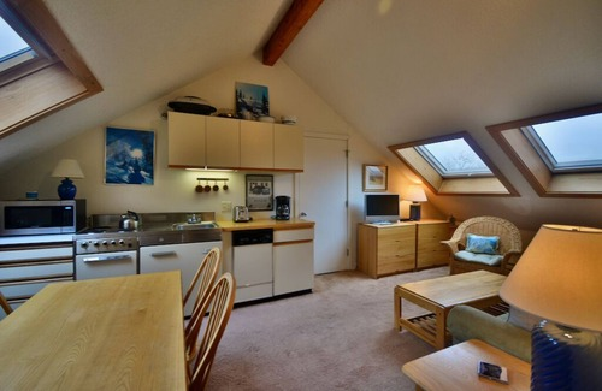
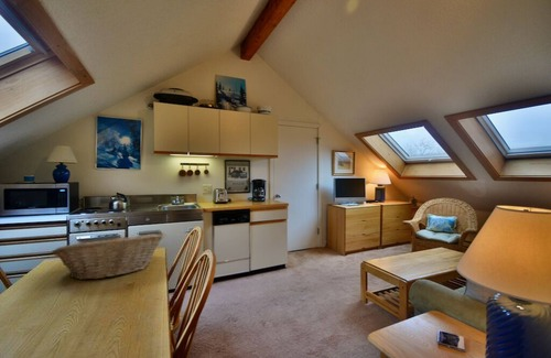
+ fruit basket (112, 251)
